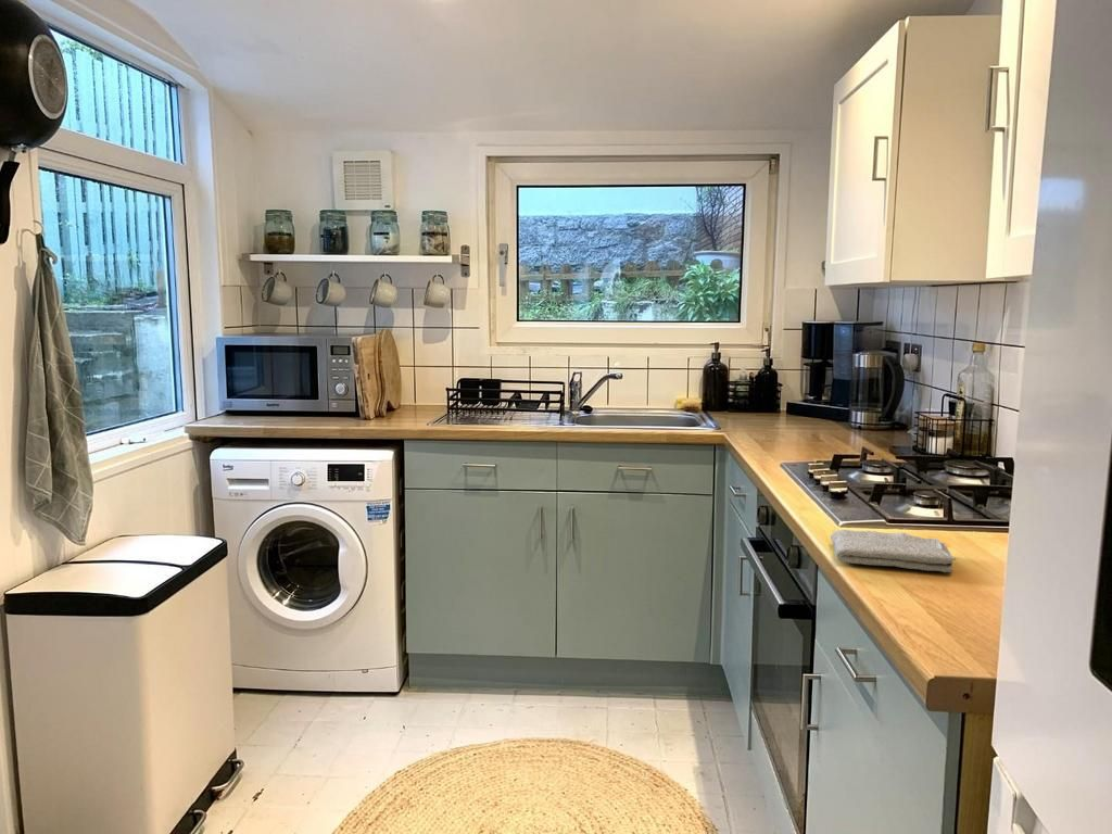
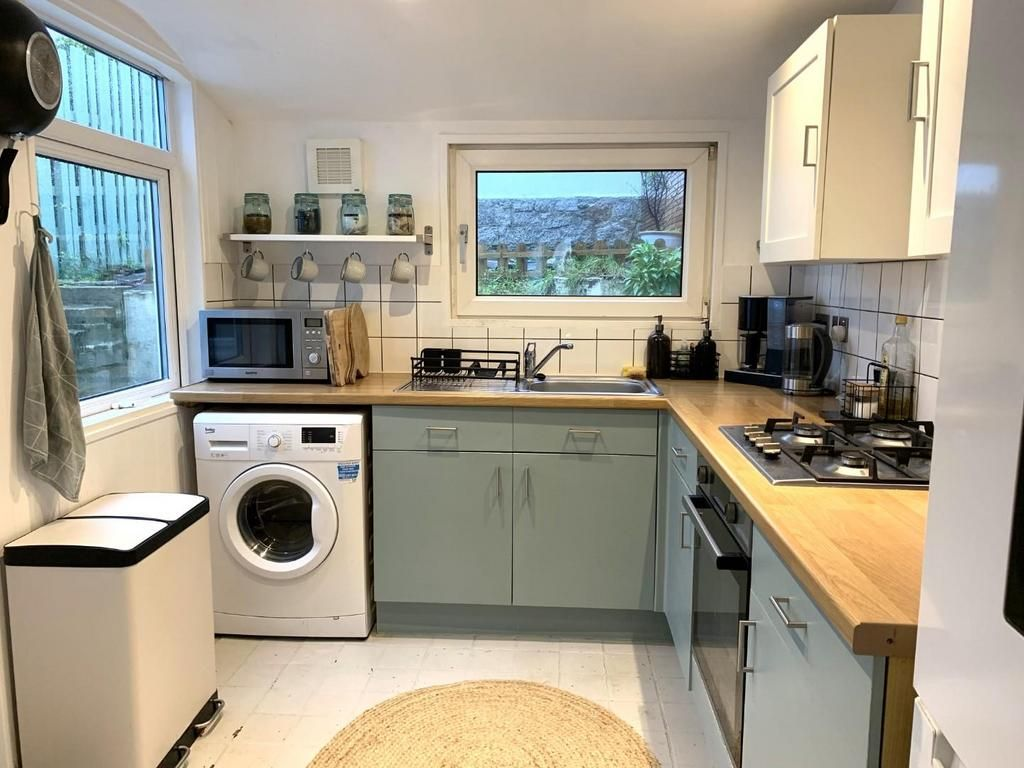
- washcloth (890, 548)
